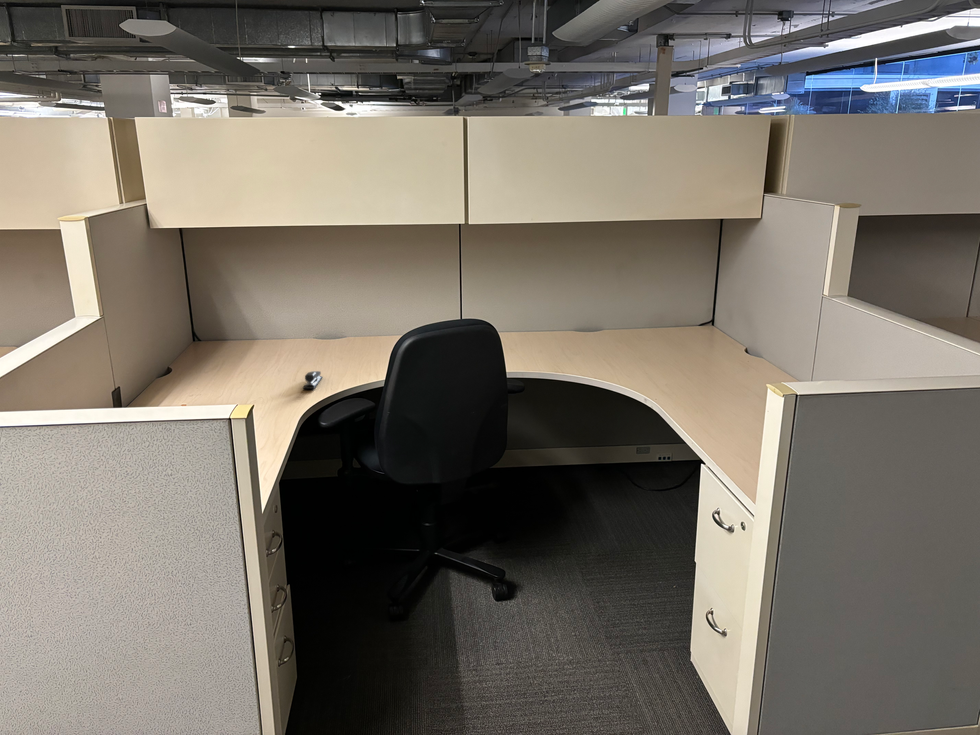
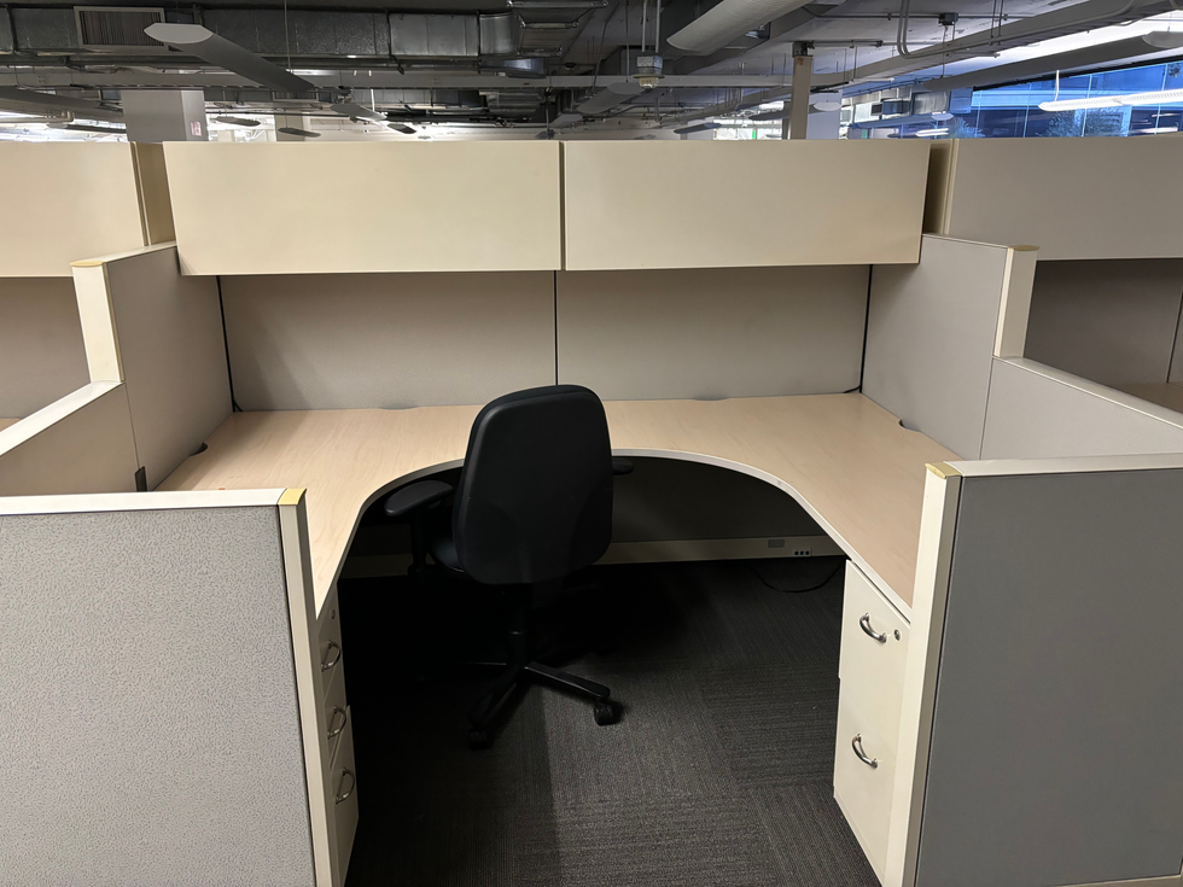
- stapler (312, 377)
